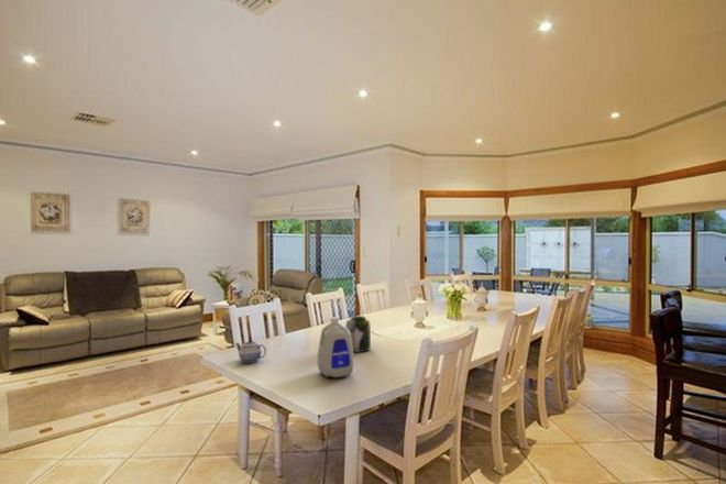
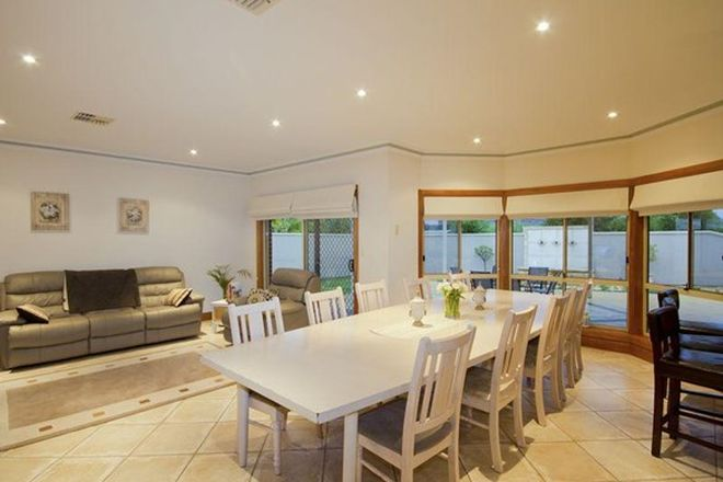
- teapot (250, 350)
- jar (358, 332)
- bottle (334, 345)
